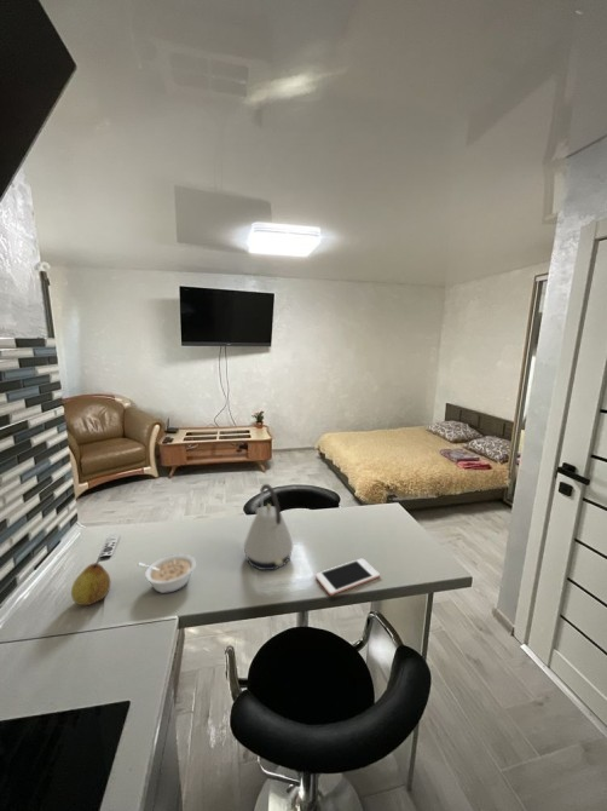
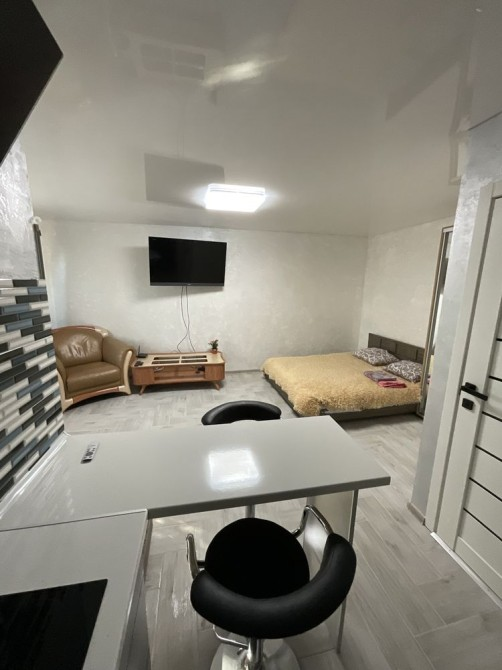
- fruit (91, 579)
- legume (169, 574)
- kettle (267, 522)
- cell phone (347, 575)
